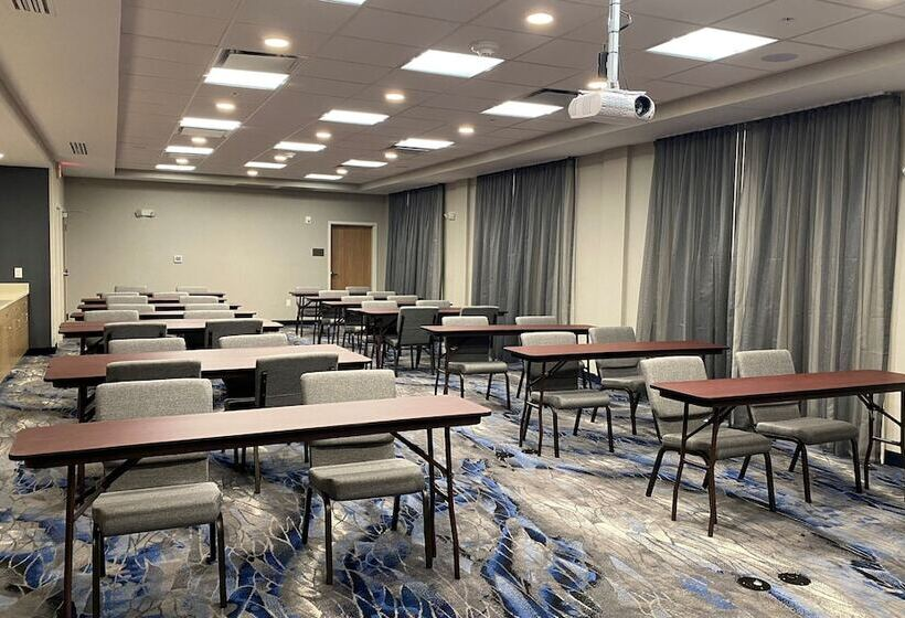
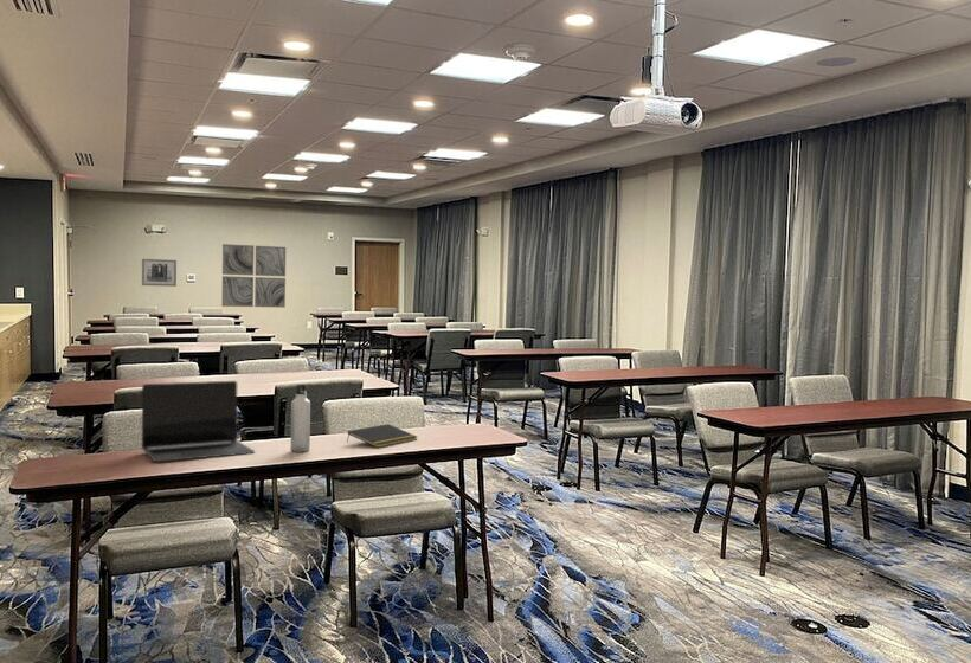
+ wall art (255, 275)
+ laptop (198, 419)
+ wall art (159, 272)
+ water bottle (300, 417)
+ notepad (382, 435)
